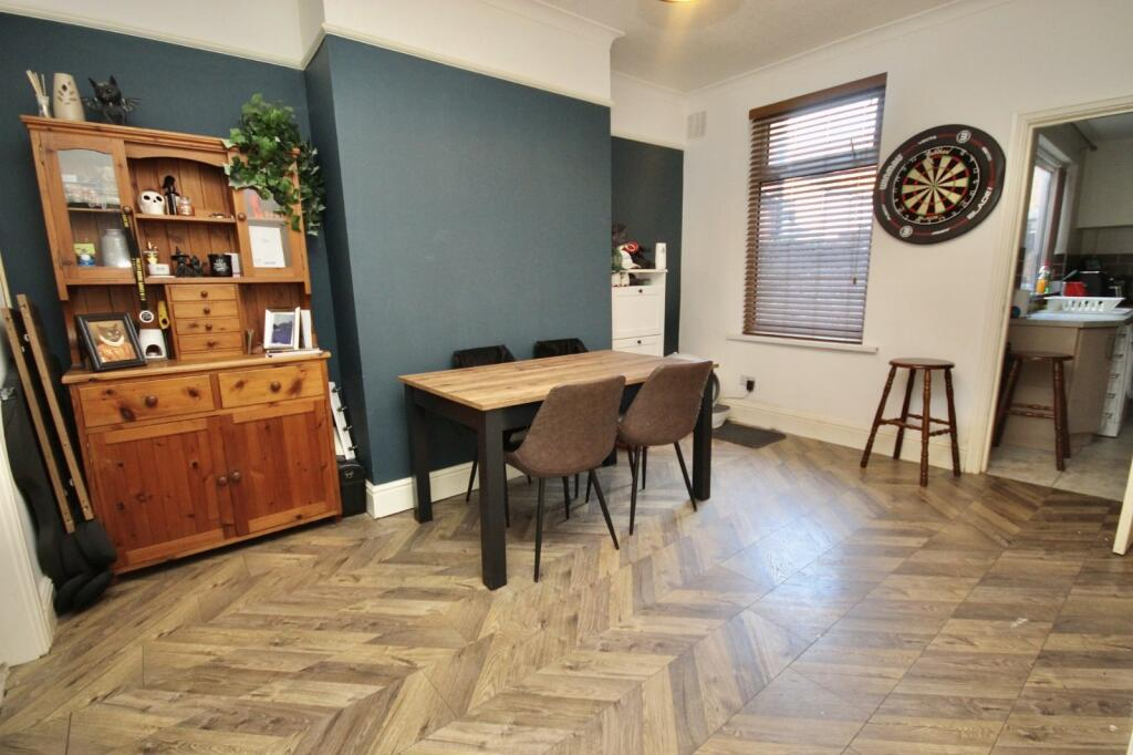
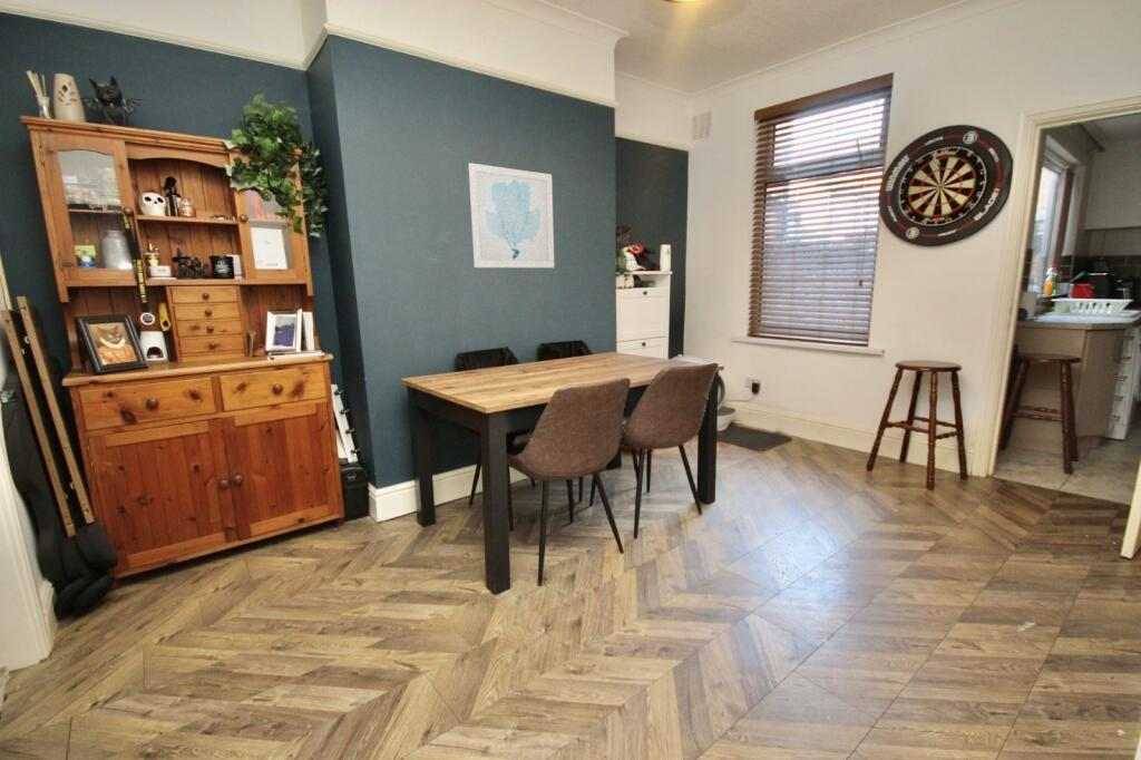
+ wall art (514, 218)
